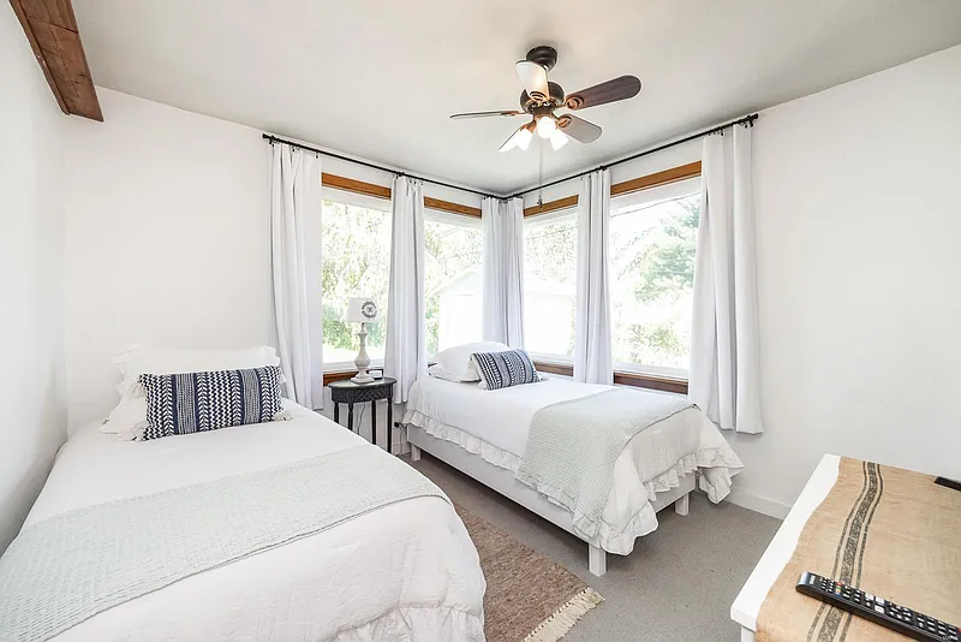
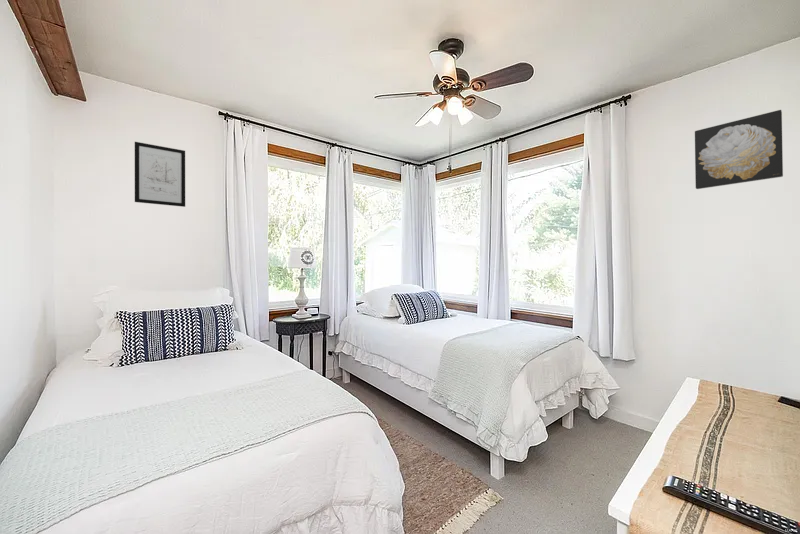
+ wall art (735, 152)
+ wall art (160, 175)
